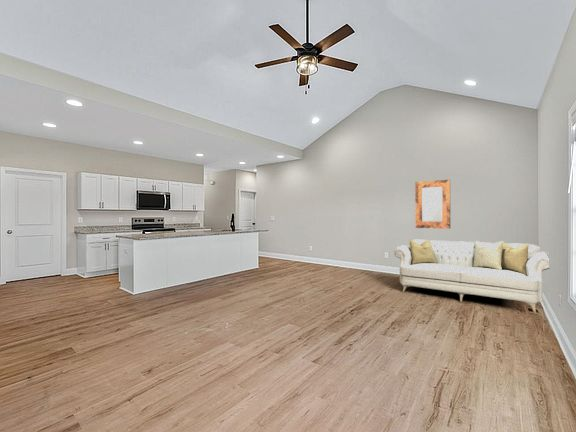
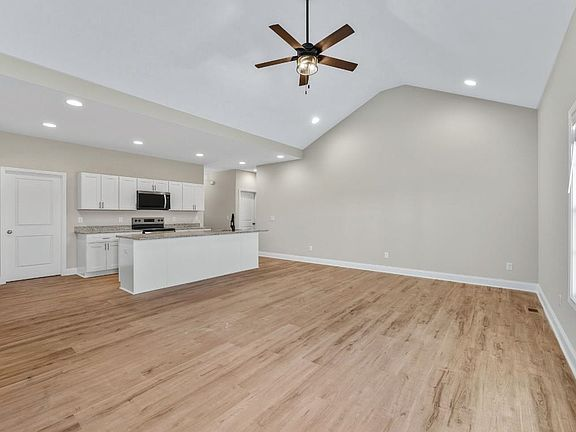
- home mirror (432, 204)
- sofa (464, 268)
